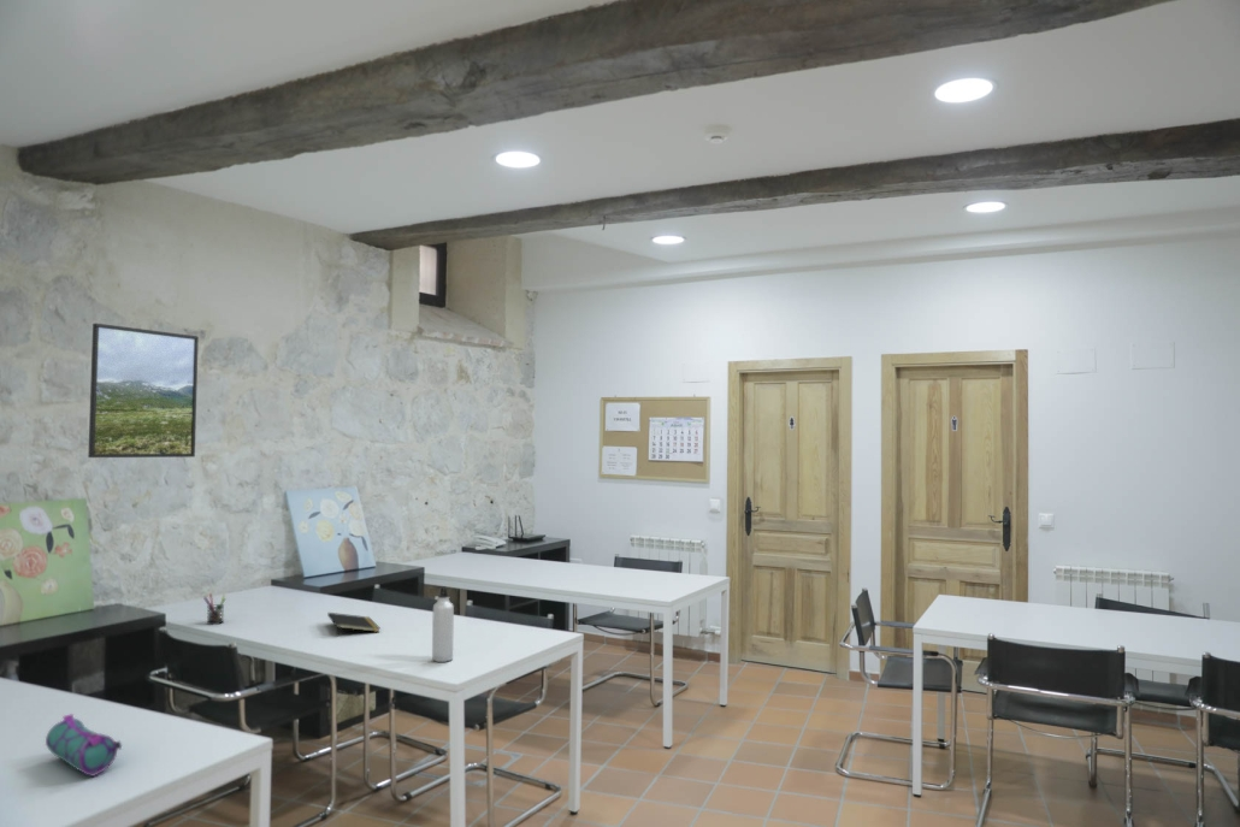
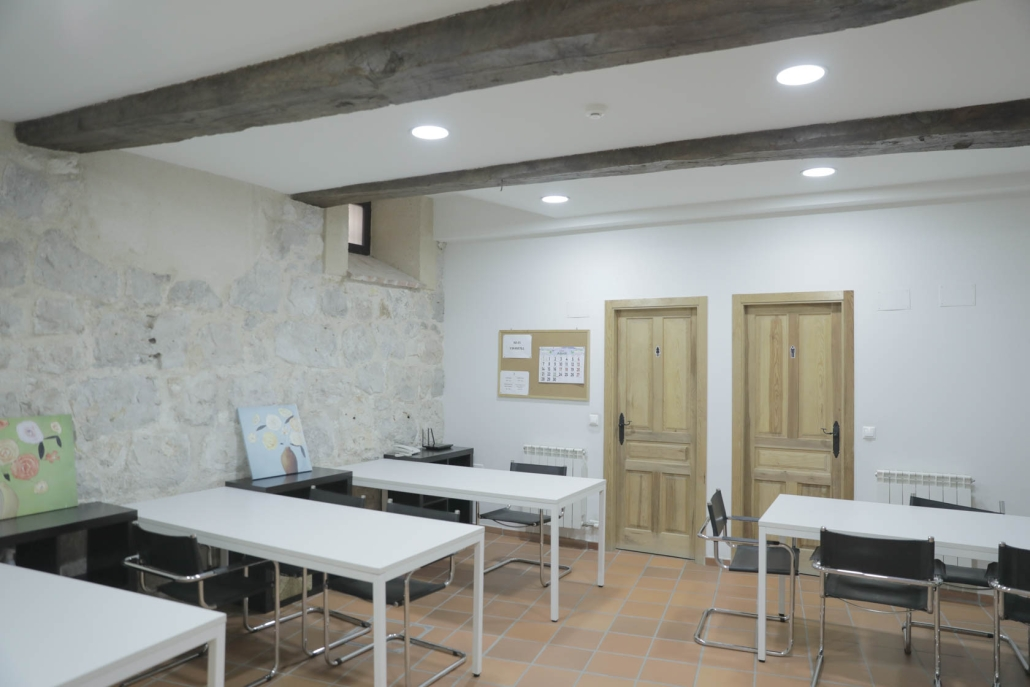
- notepad (353, 621)
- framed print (146, 392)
- water bottle (443, 622)
- pen holder (215, 608)
- pencil case (82, 744)
